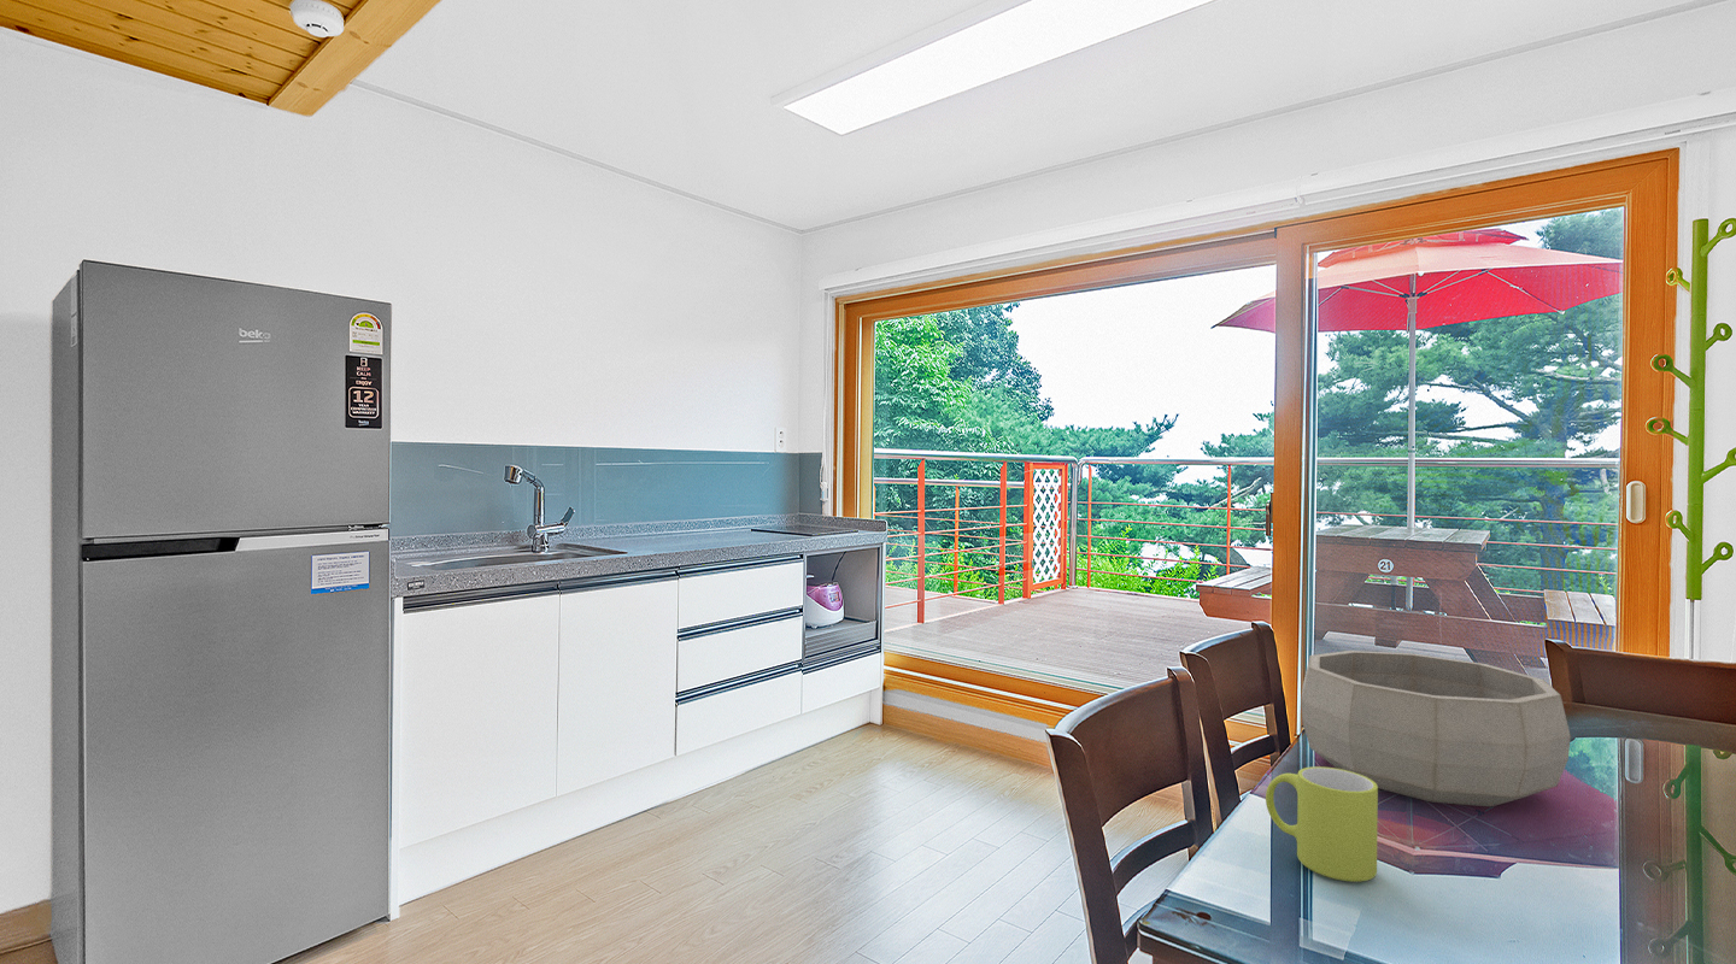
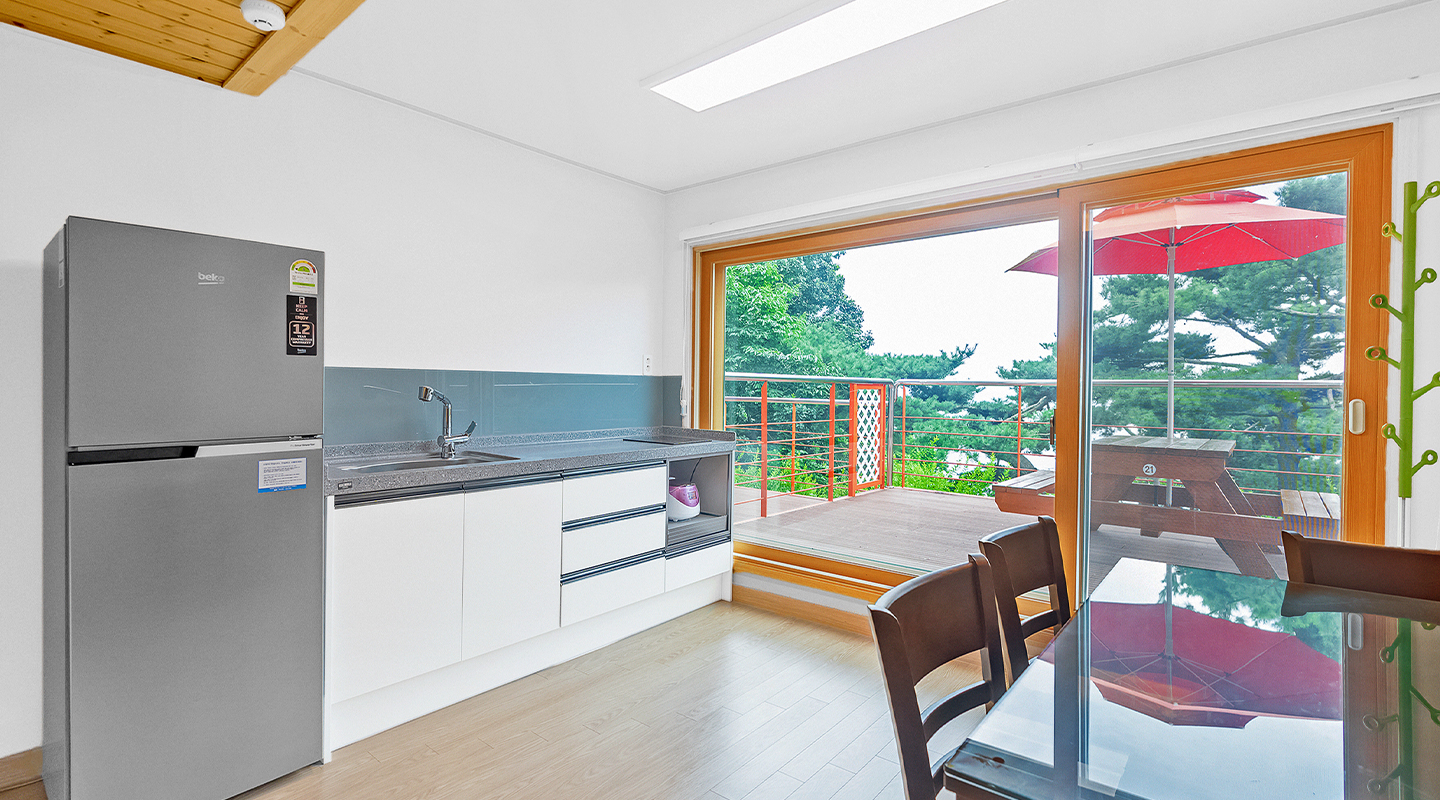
- mug (1318, 817)
- decorative bowl (1421, 723)
